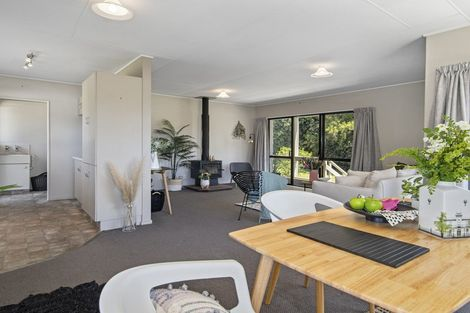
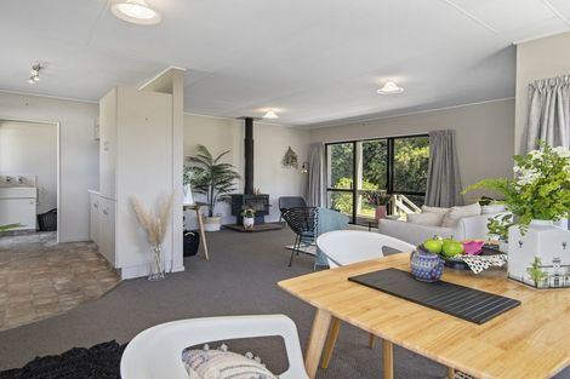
+ teapot (426, 263)
